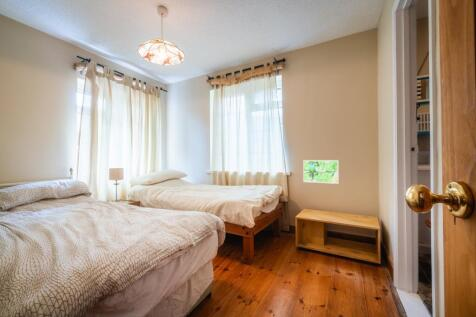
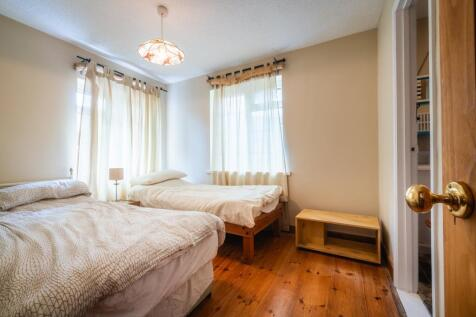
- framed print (320, 171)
